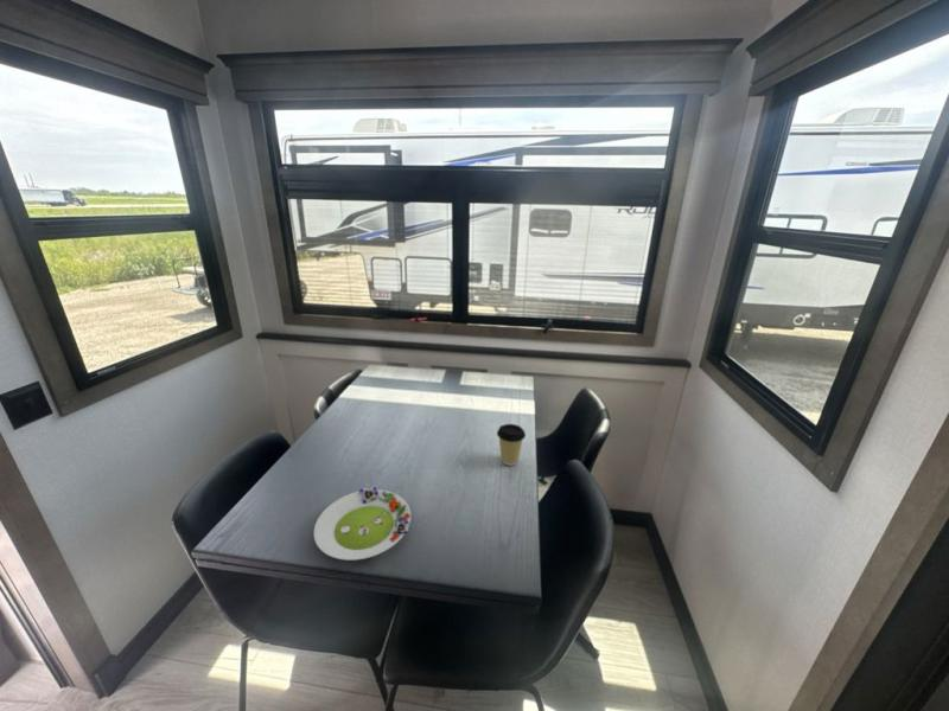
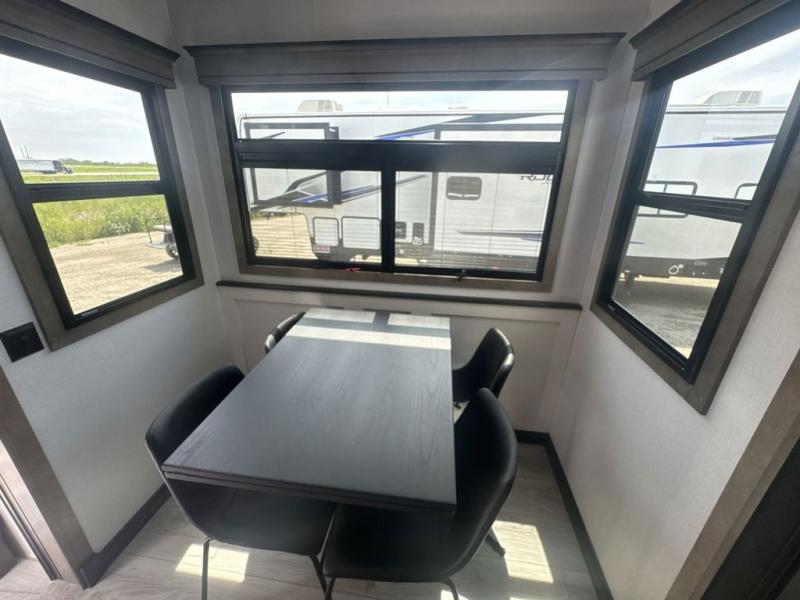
- salad plate (363, 523)
- coffee cup (510, 444)
